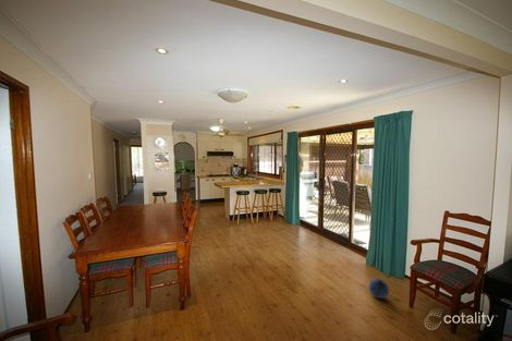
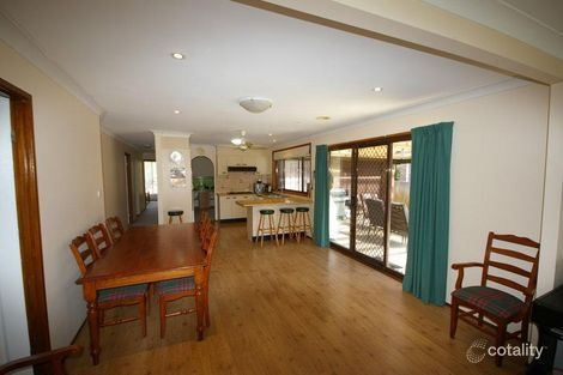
- ball (378, 288)
